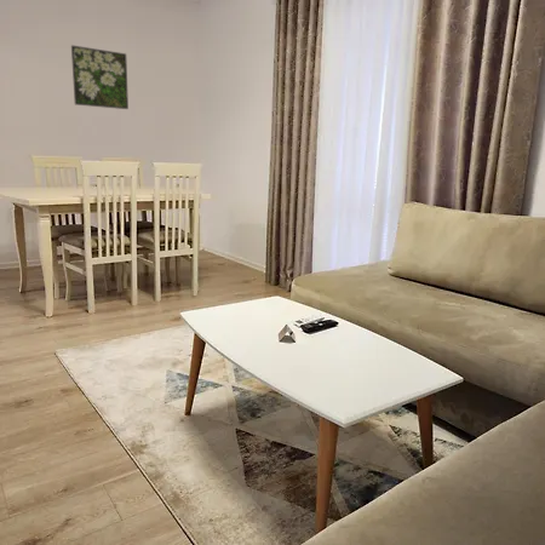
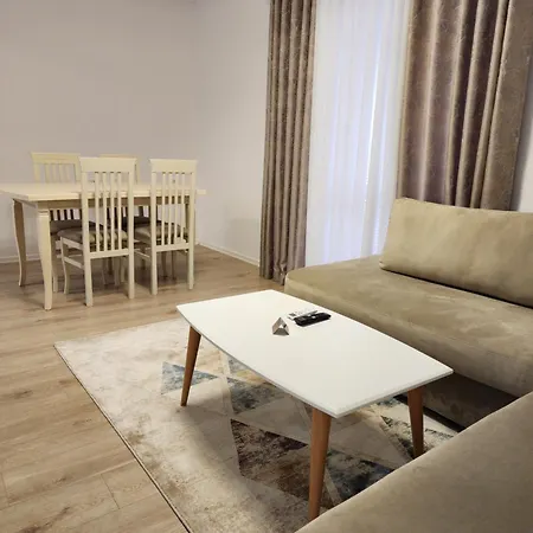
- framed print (101, 79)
